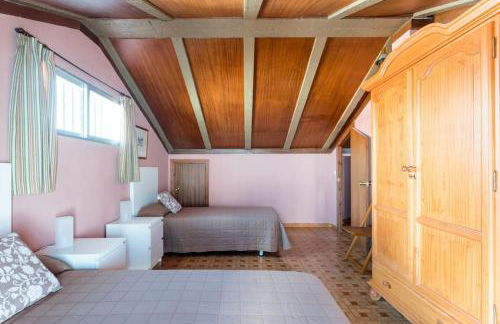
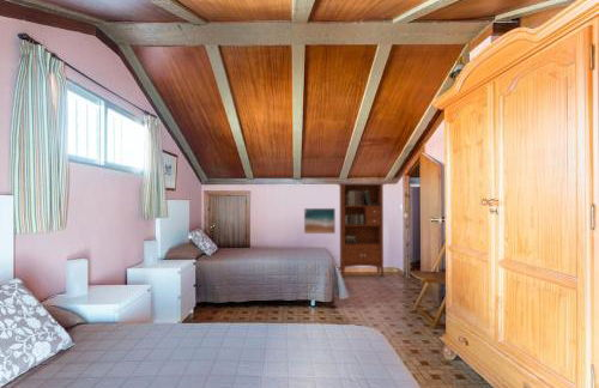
+ bookcase (361, 229)
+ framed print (319, 220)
